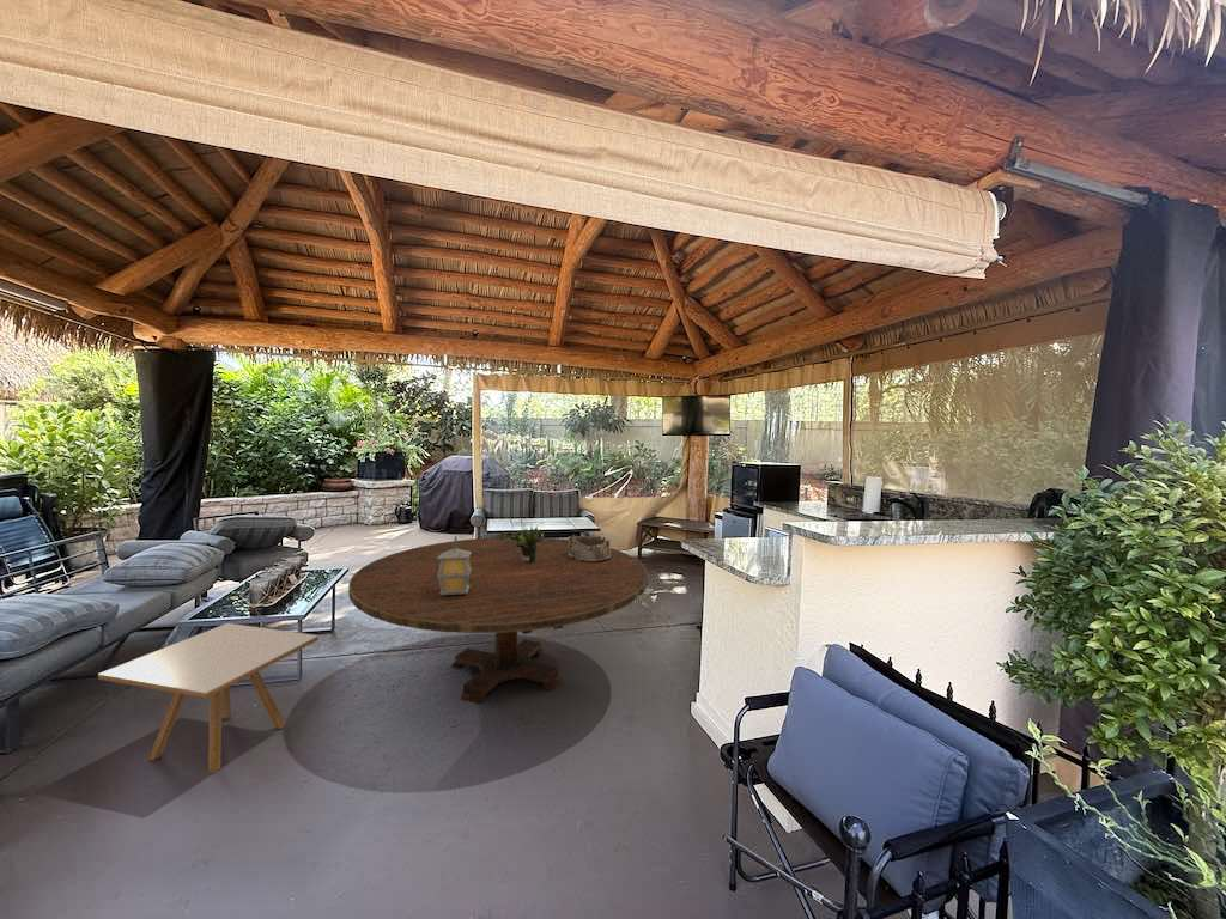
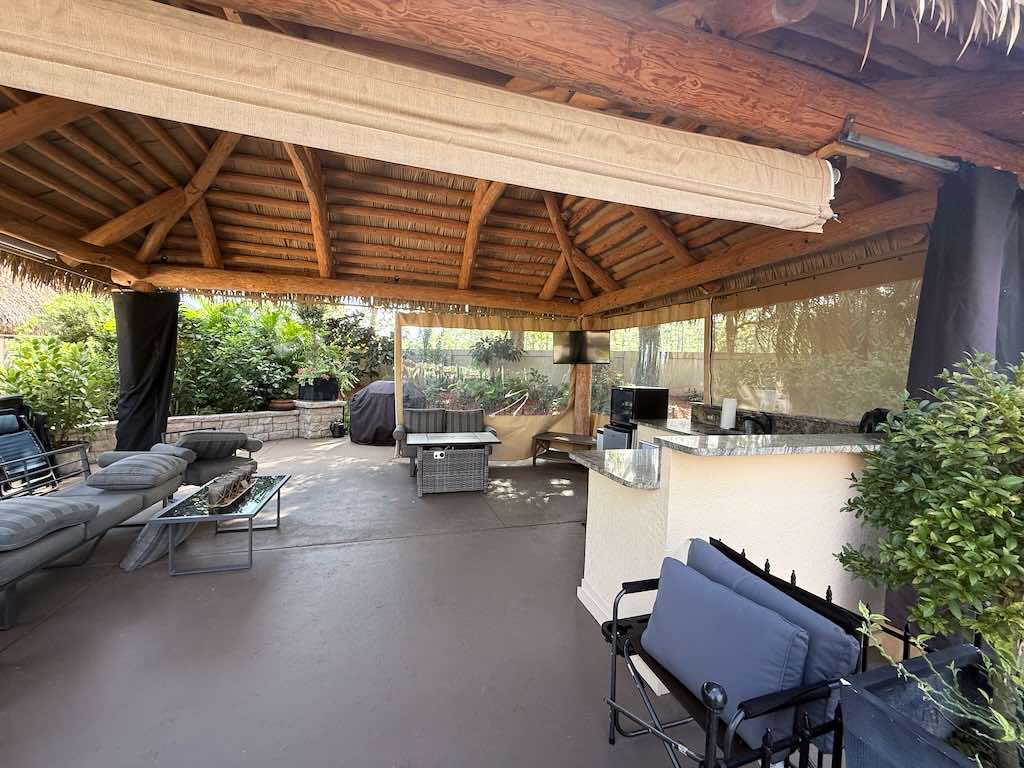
- potted plant (522, 538)
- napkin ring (589, 546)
- side table (219, 698)
- dining table (505, 621)
- lantern (455, 565)
